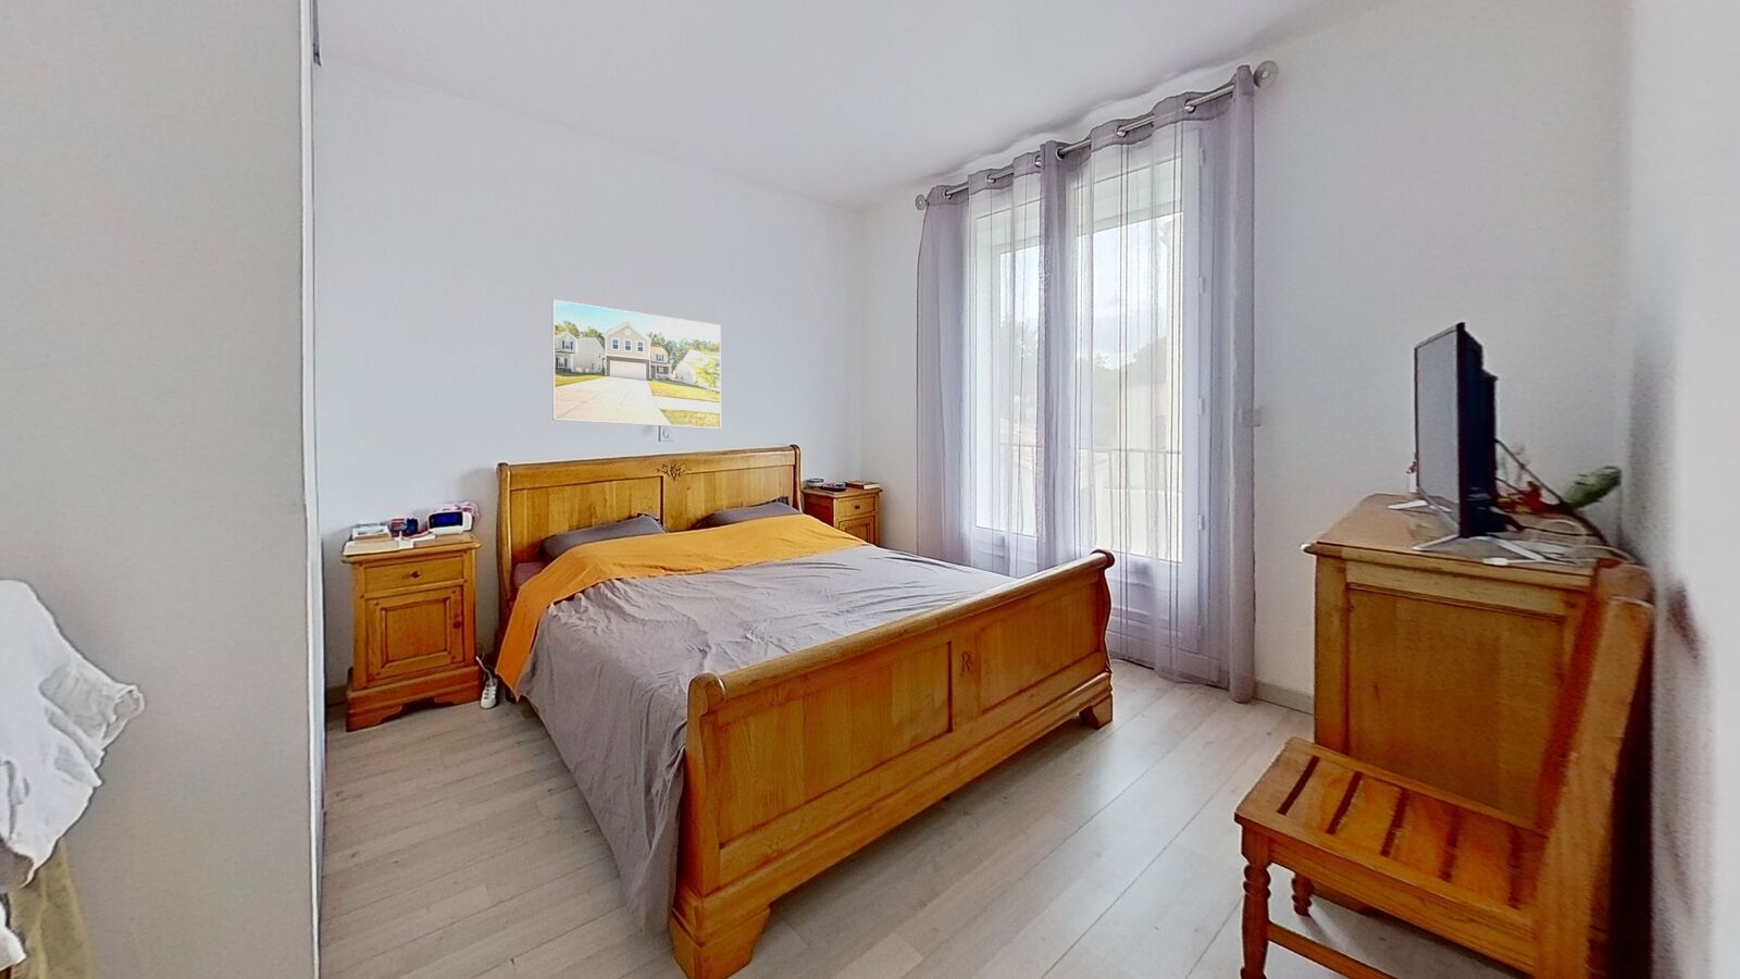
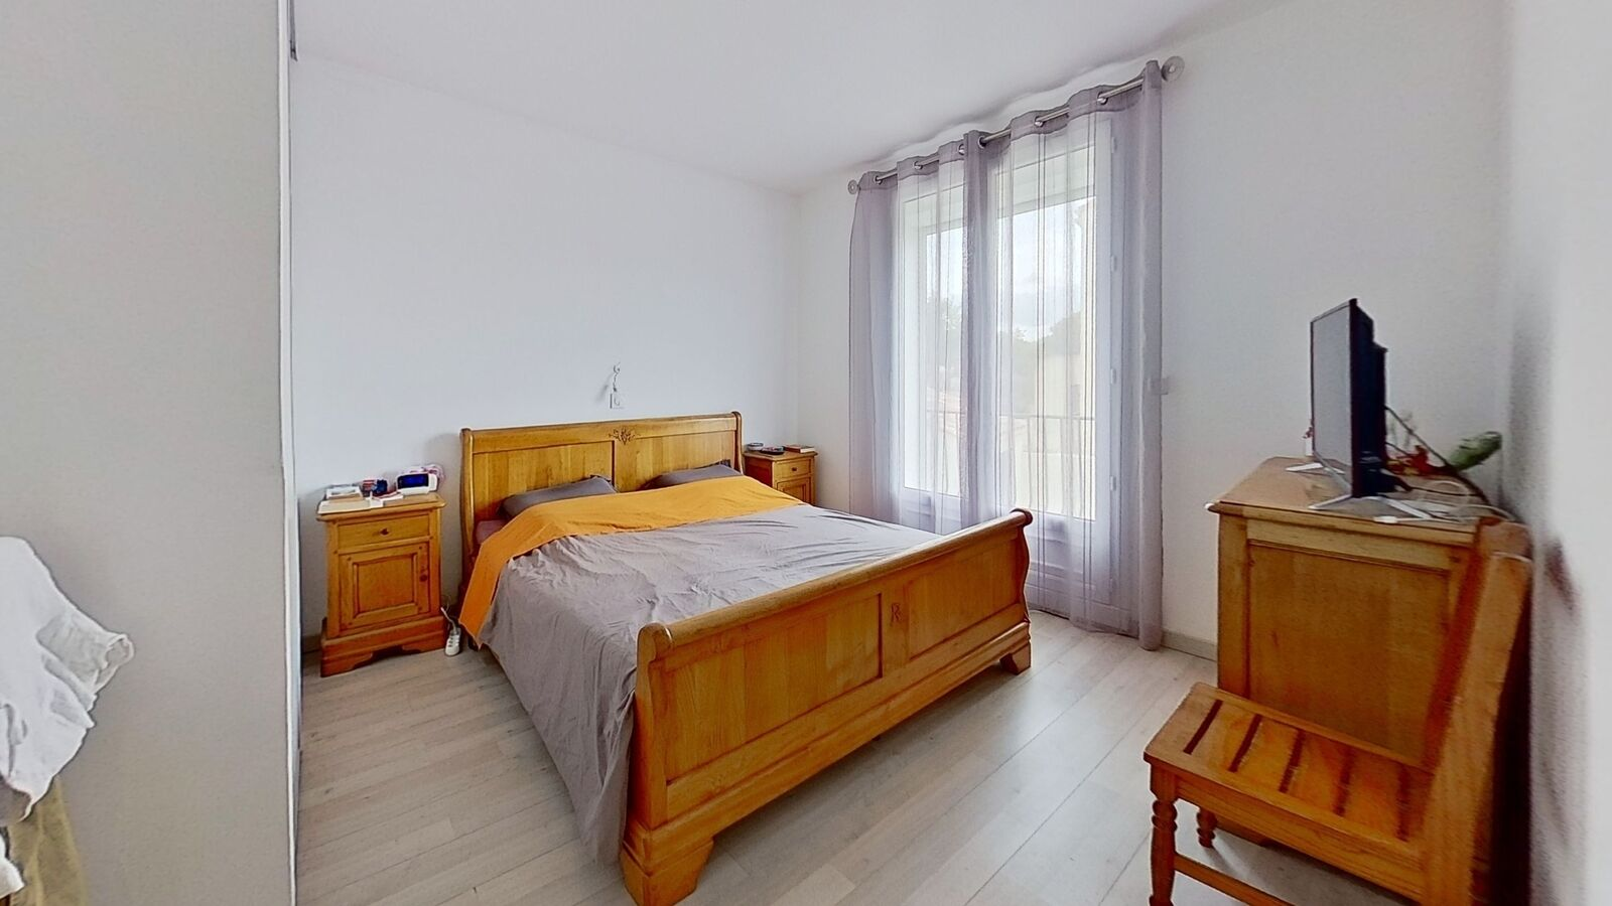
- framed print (642, 368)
